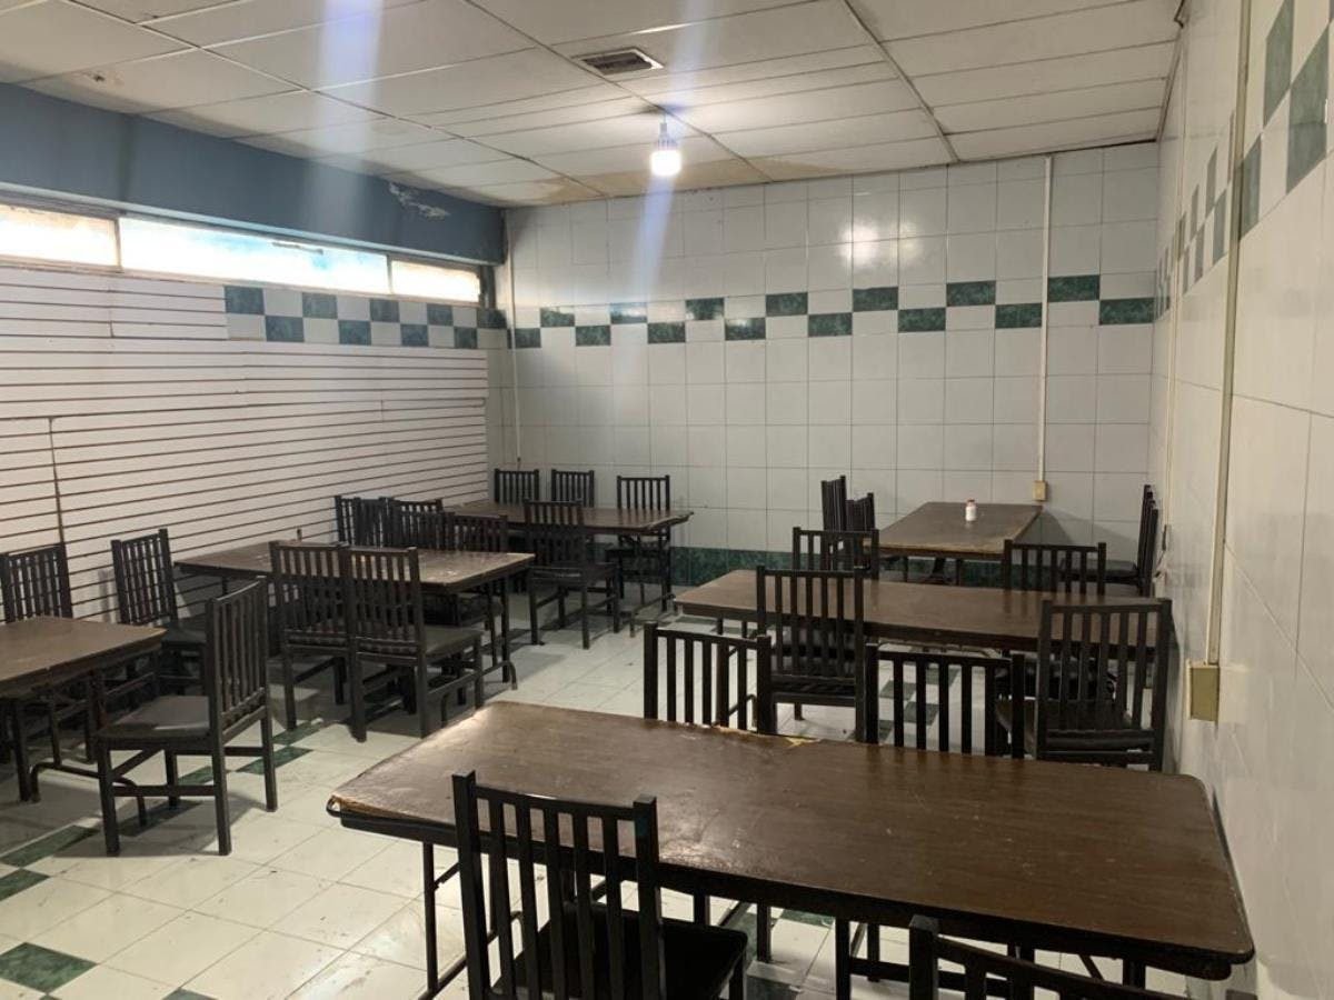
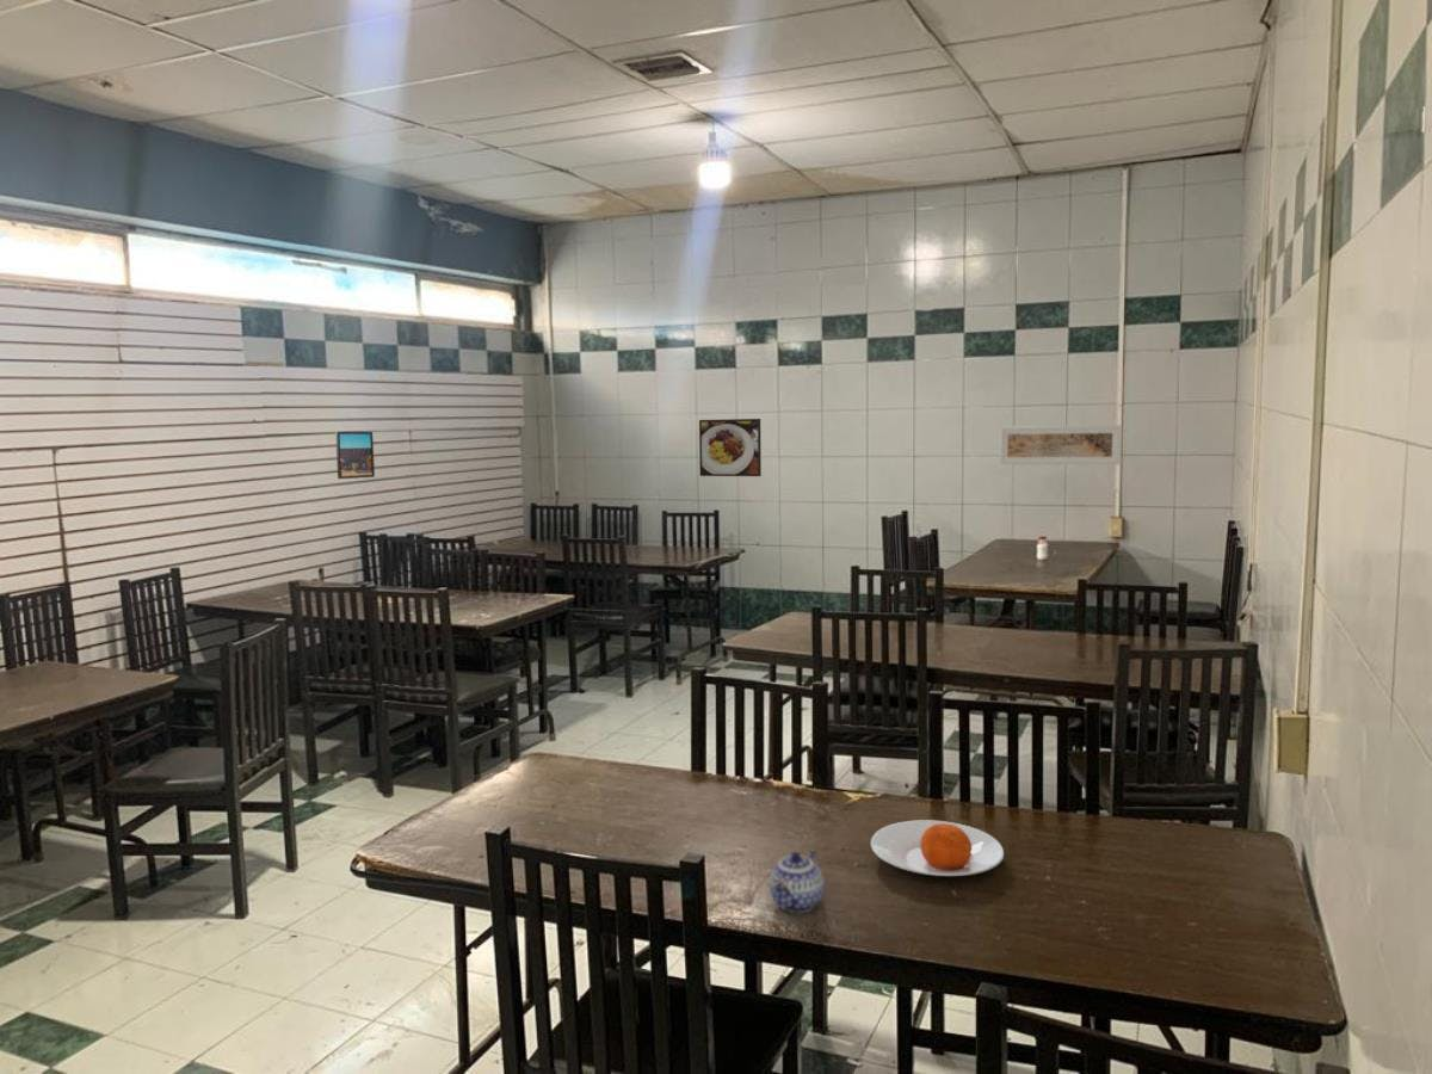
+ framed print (729, 448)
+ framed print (354, 455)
+ plate (936, 841)
+ teapot (796, 878)
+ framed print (1058, 445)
